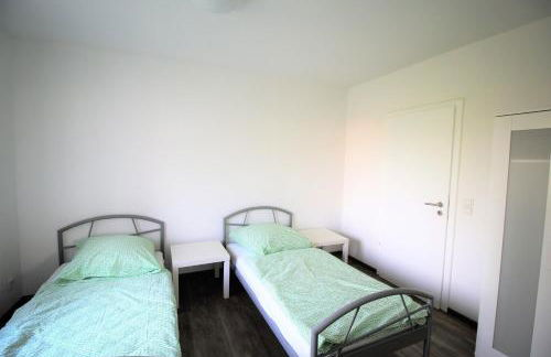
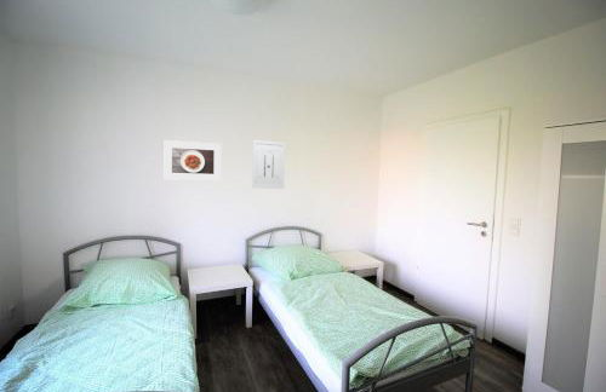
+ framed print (193, 161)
+ wall art (268, 165)
